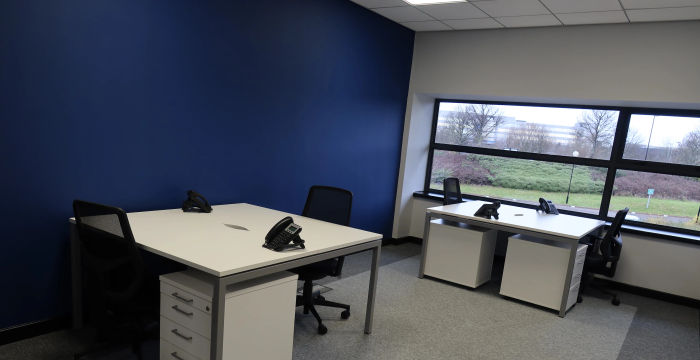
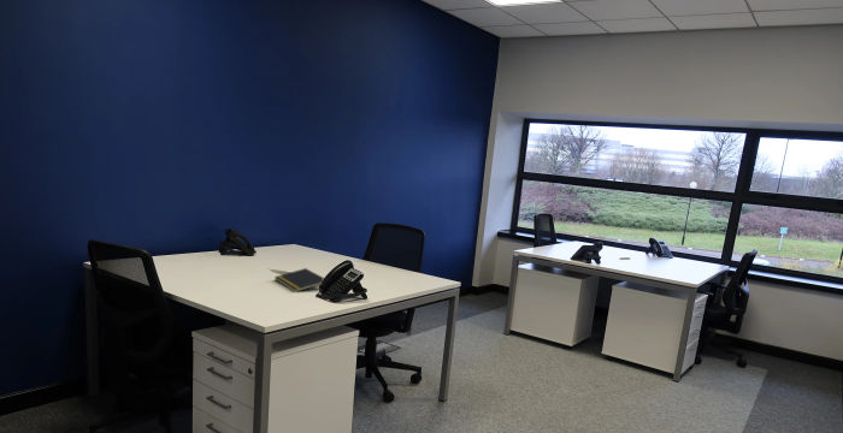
+ notepad (300, 279)
